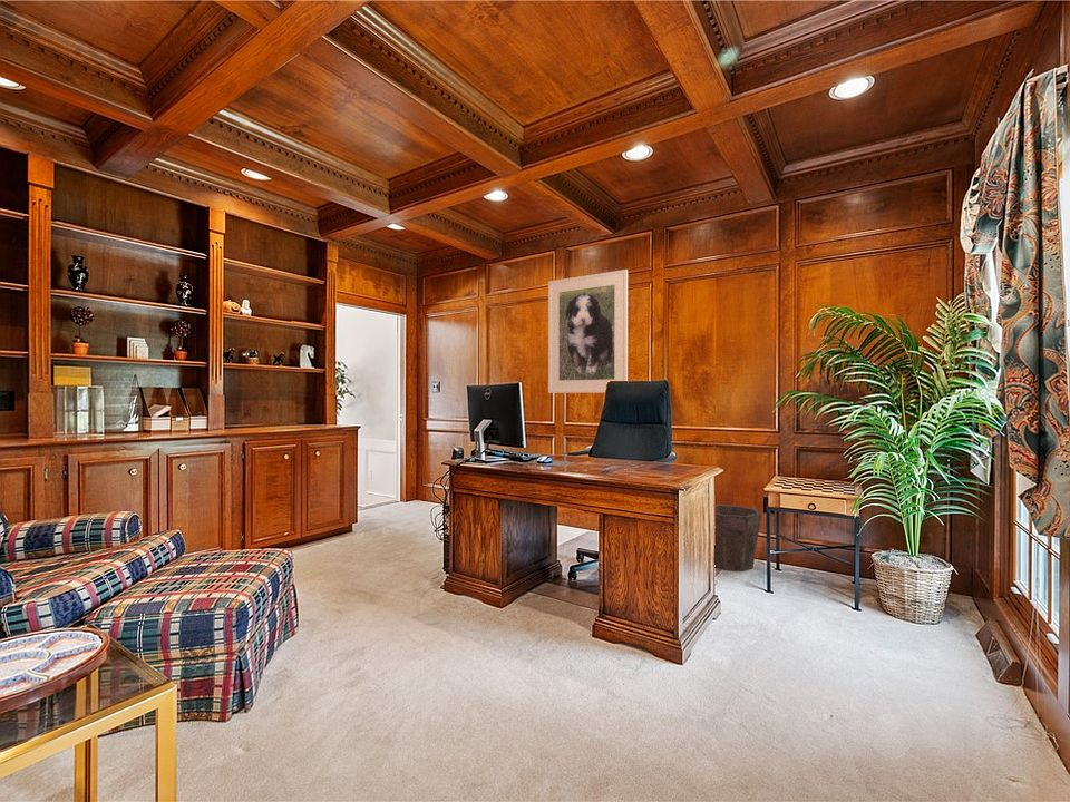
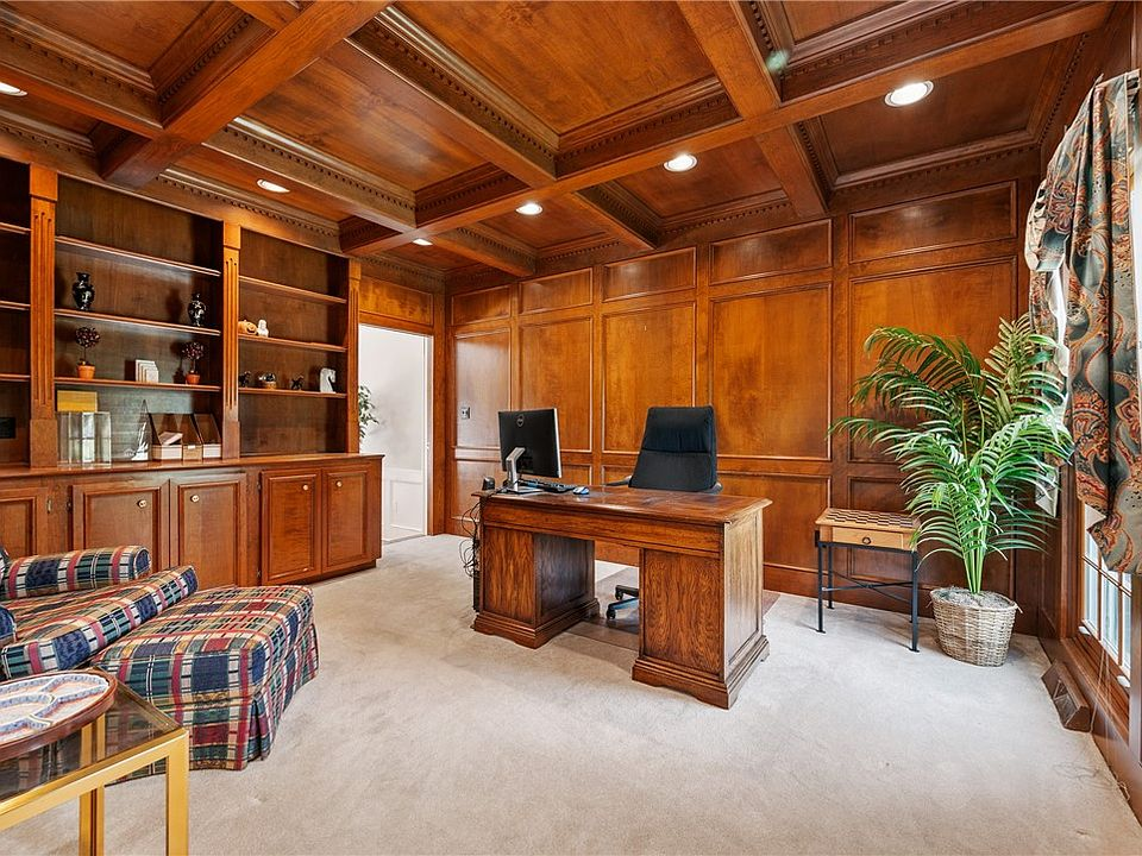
- waste bin (730, 537)
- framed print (585, 334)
